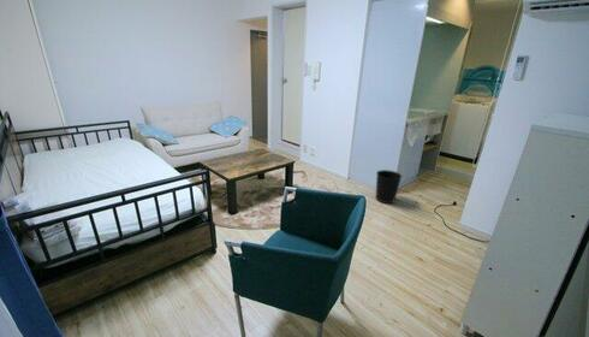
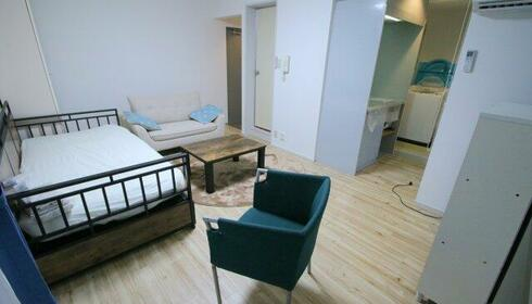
- wastebasket (386, 187)
